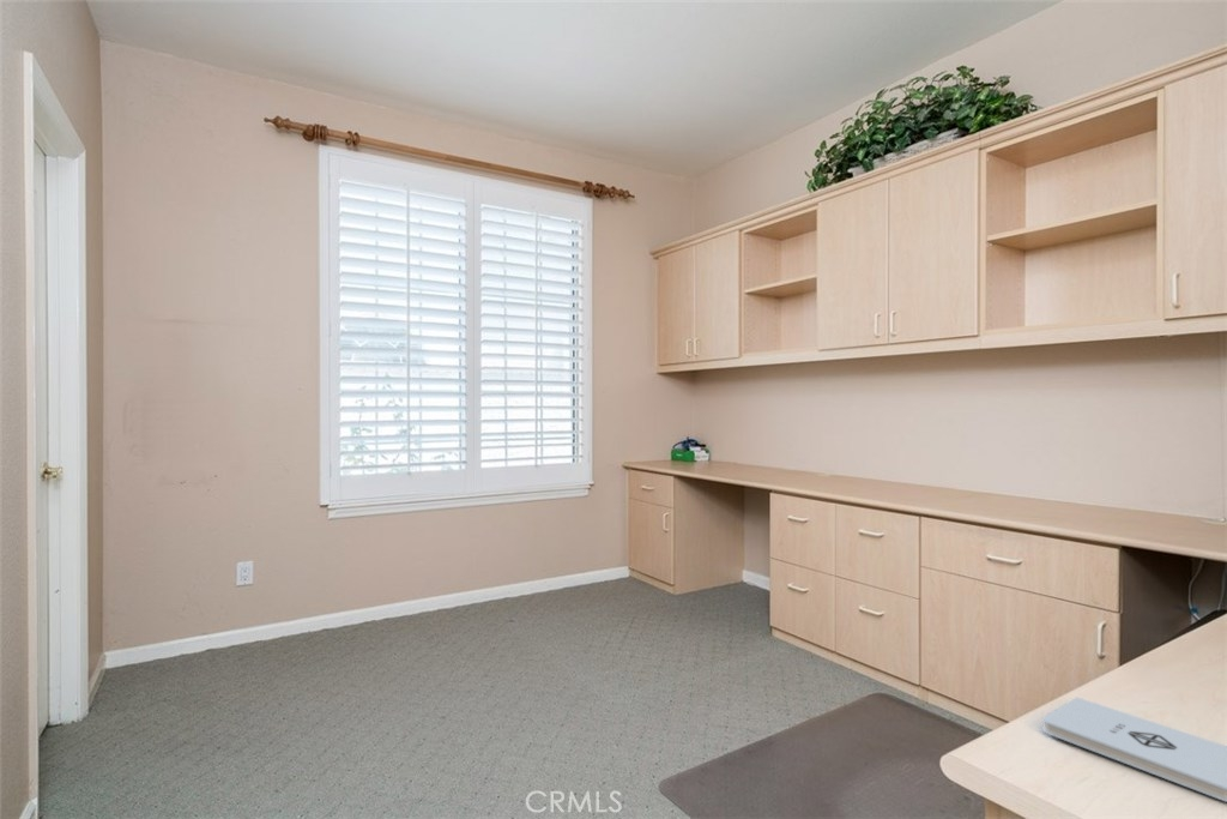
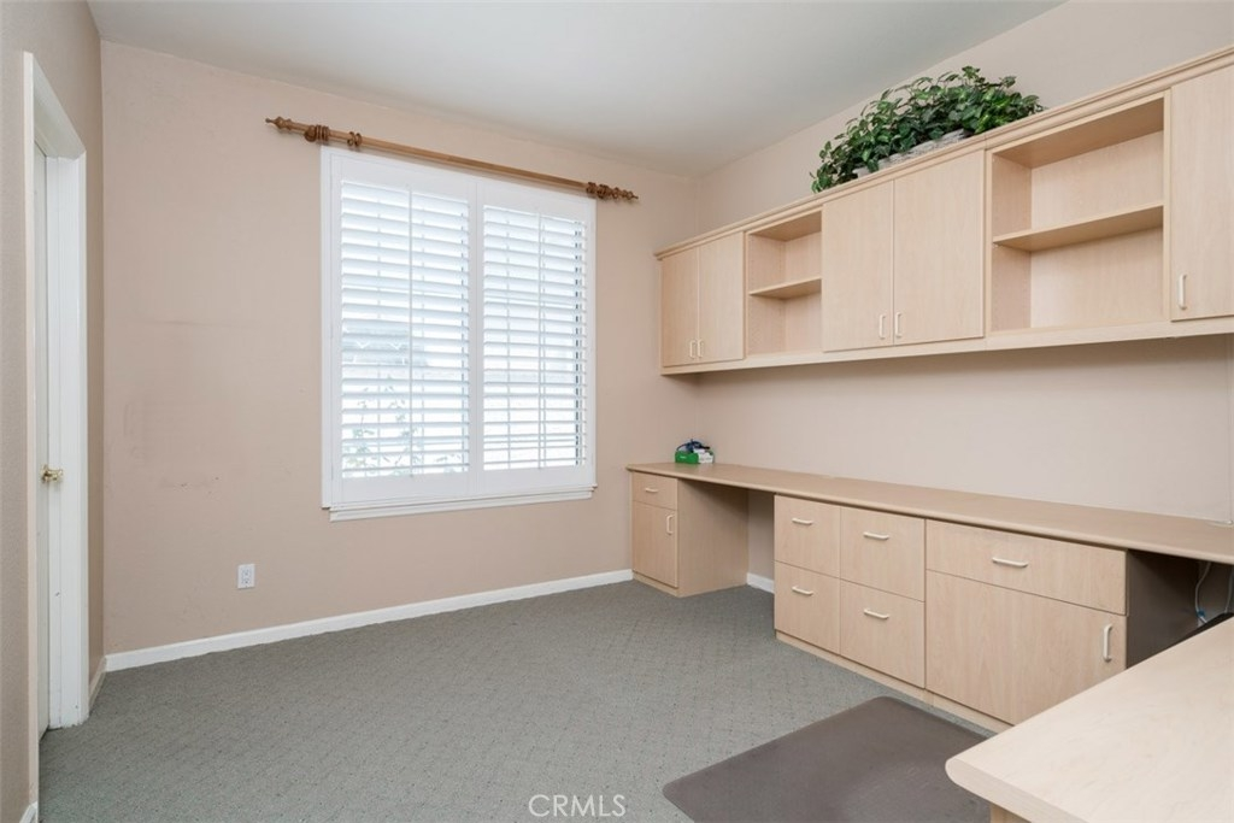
- notepad (1146, 743)
